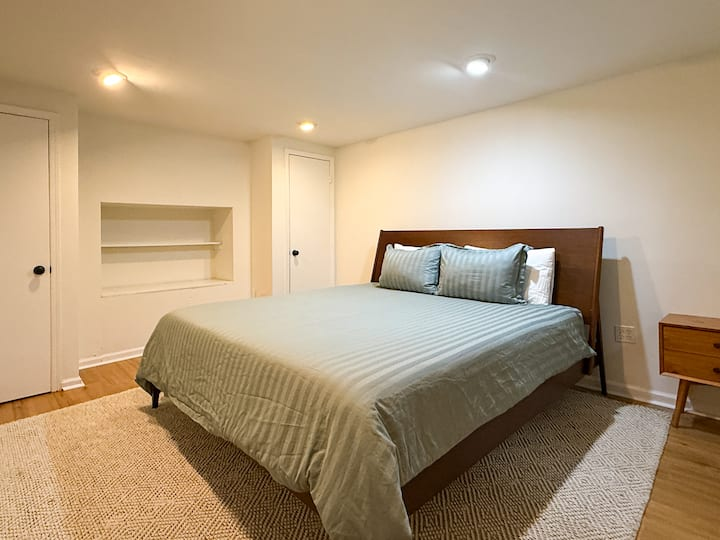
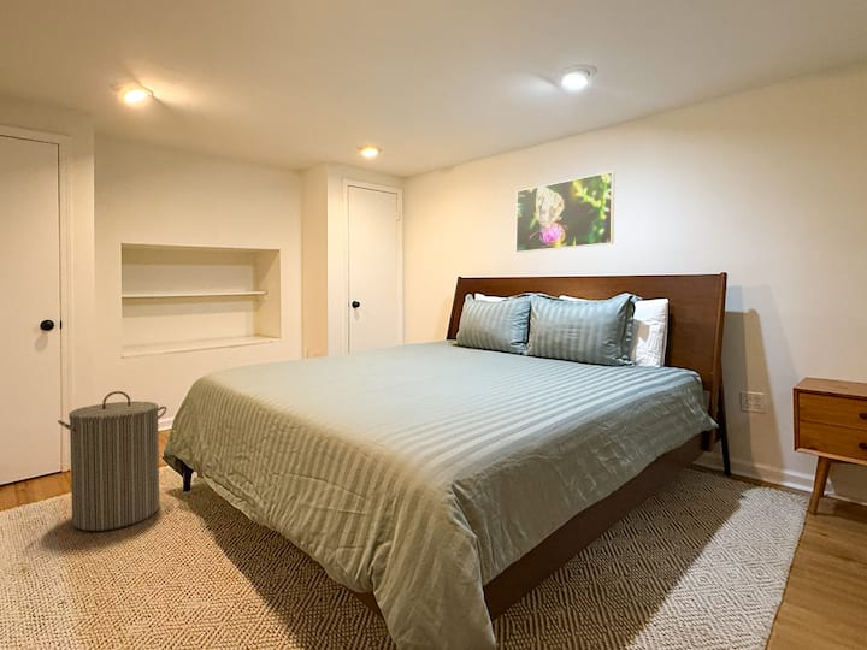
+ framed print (561, 214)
+ laundry hamper (116, 453)
